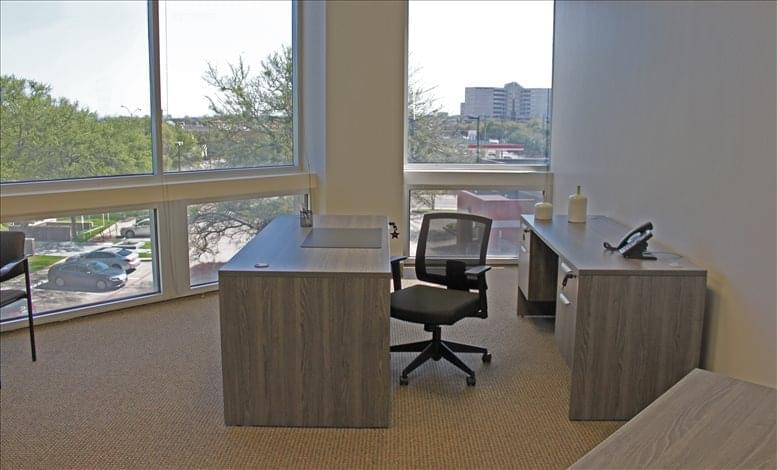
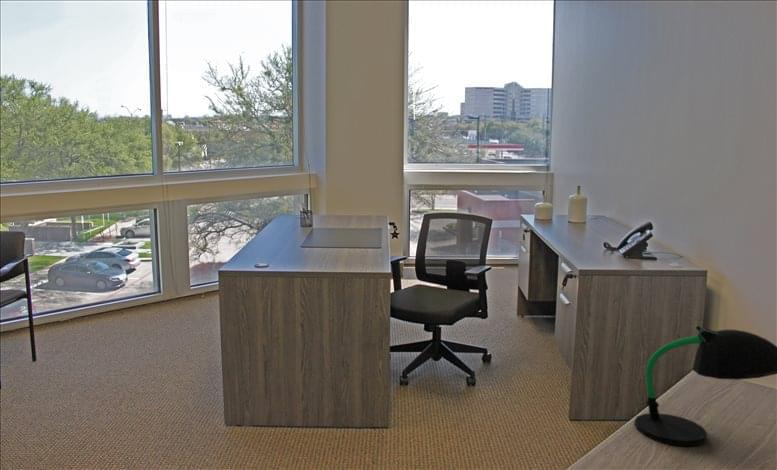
+ desk lamp (711, 377)
